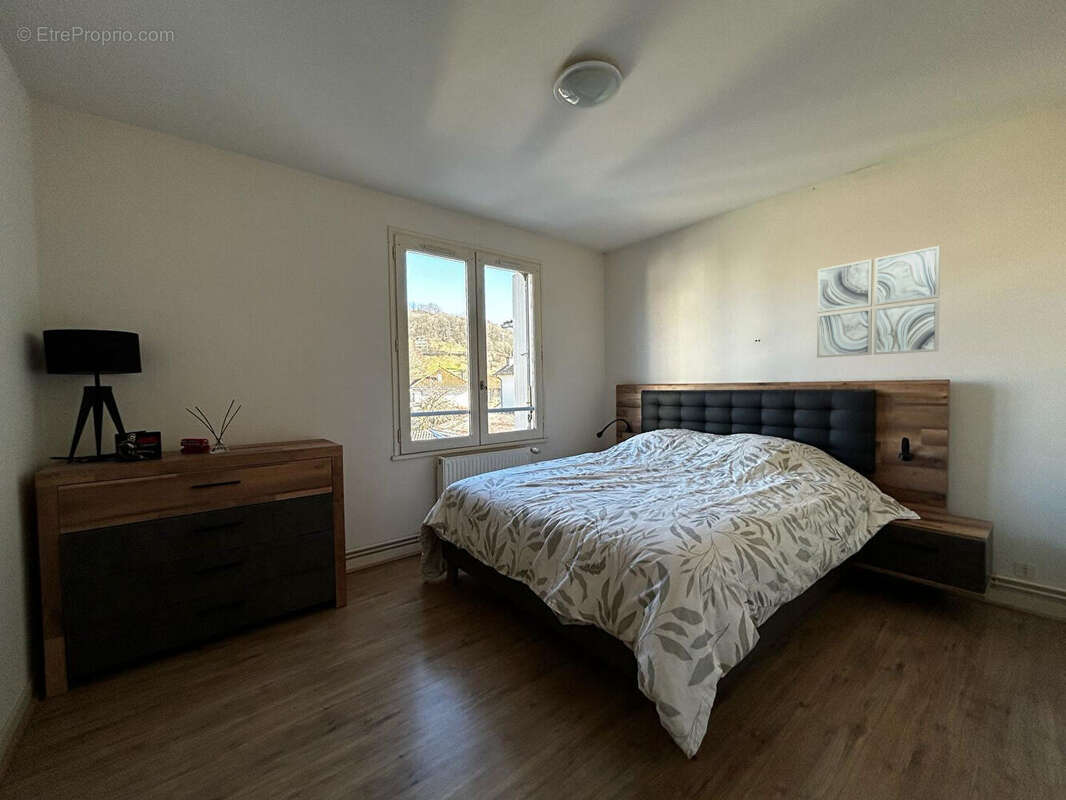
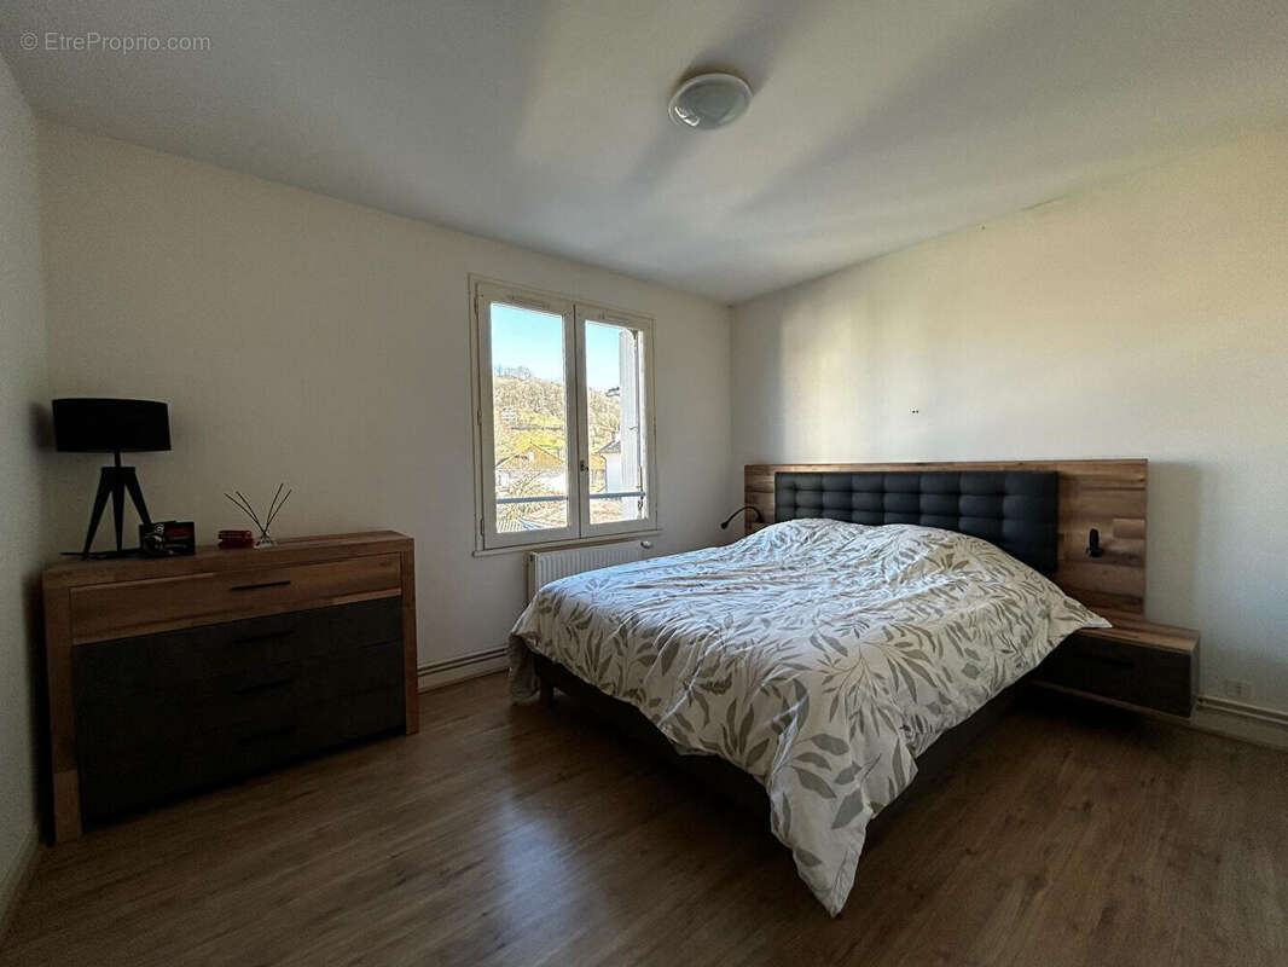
- wall art (874, 308)
